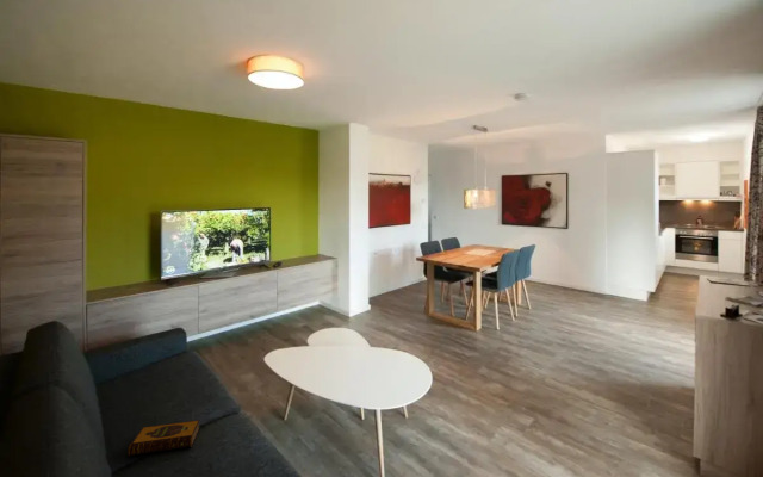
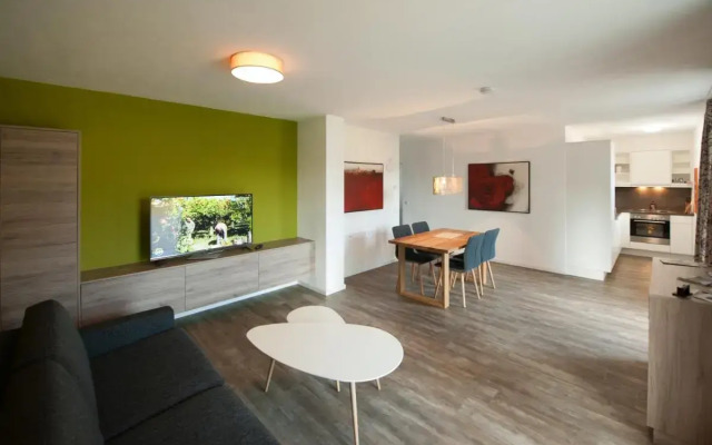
- hardback book (166, 436)
